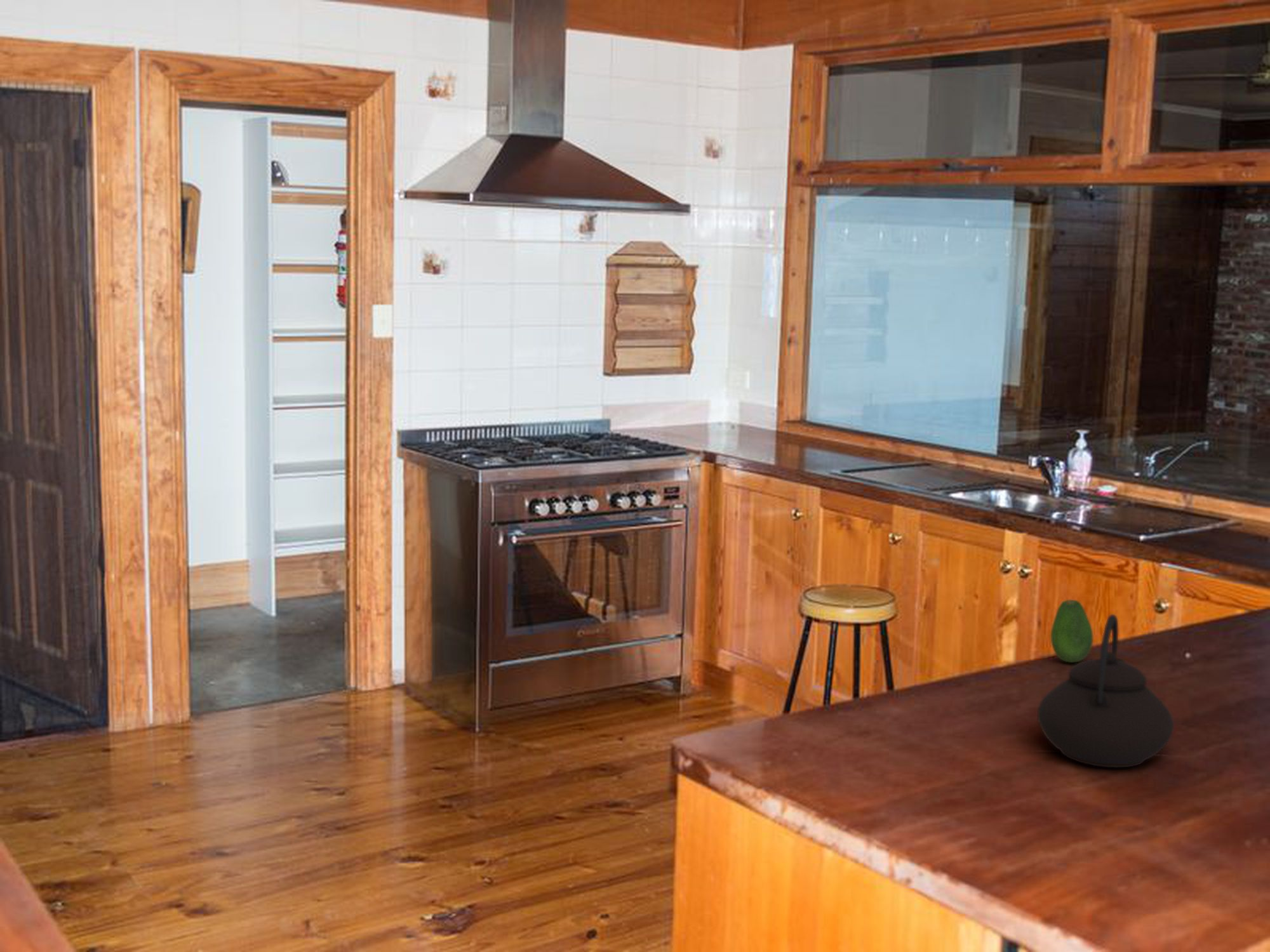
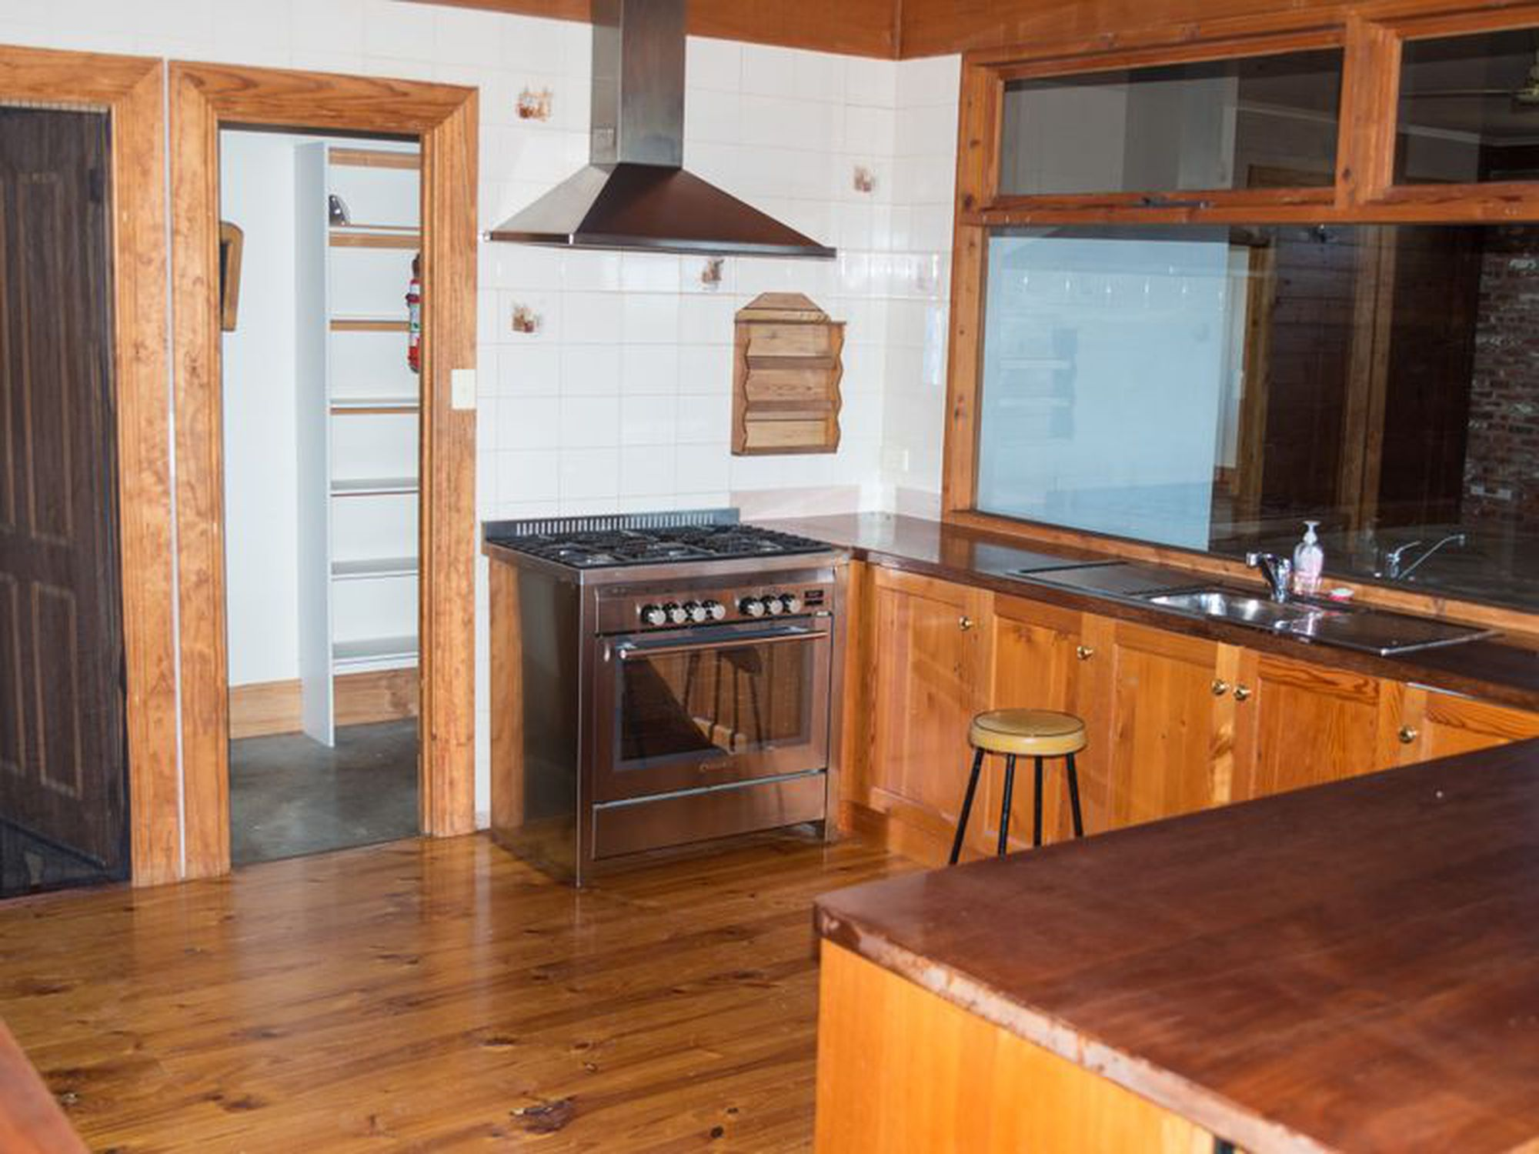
- teapot (1108, 682)
- fruit (1072, 631)
